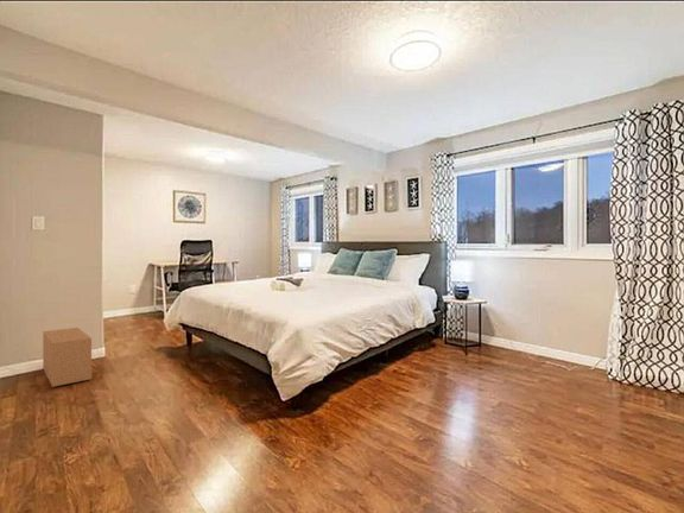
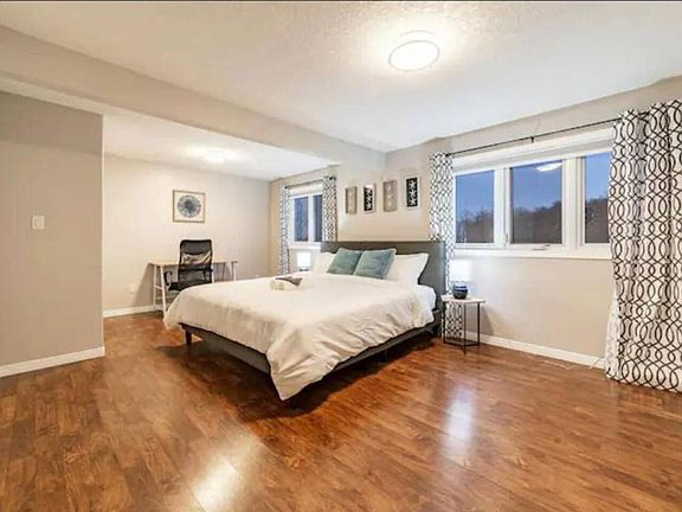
- cardboard box (65, 354)
